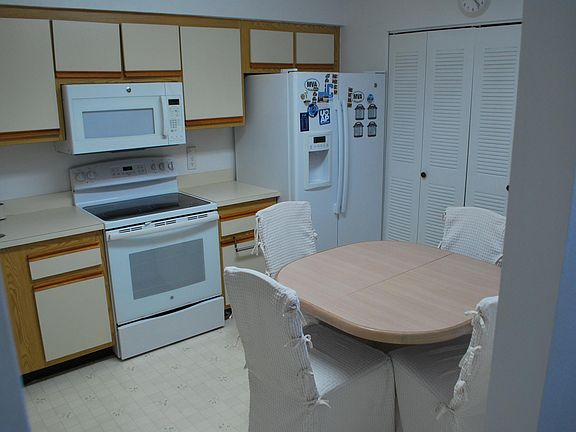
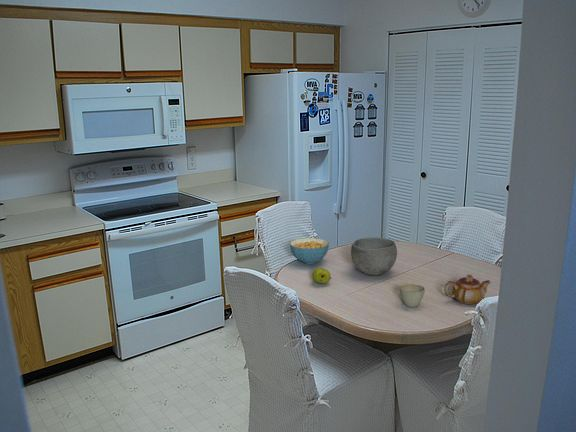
+ bowl (373, 257)
+ flower pot (411, 296)
+ cereal bowl (309, 252)
+ teapot (467, 287)
+ fruit (322, 274)
